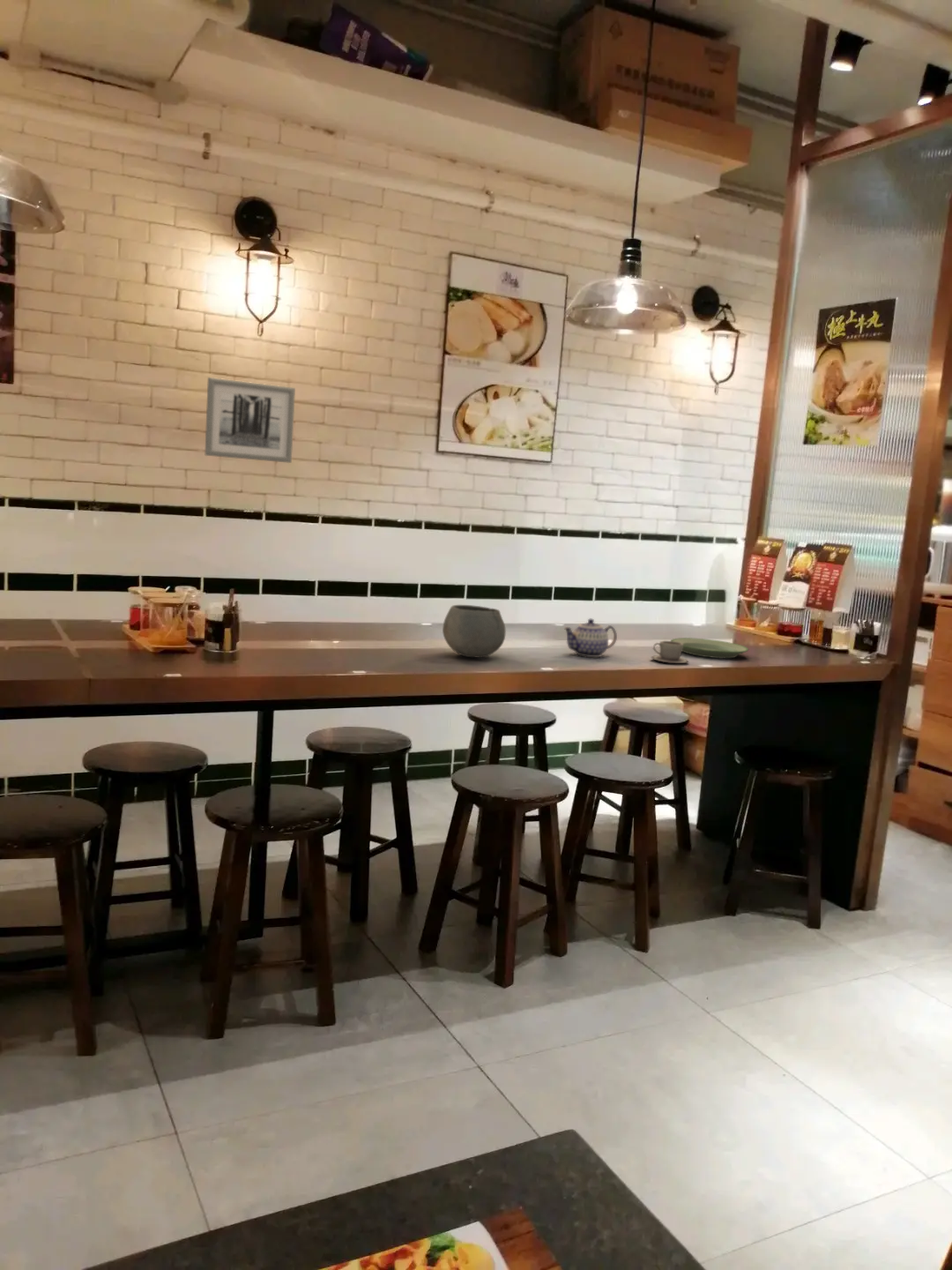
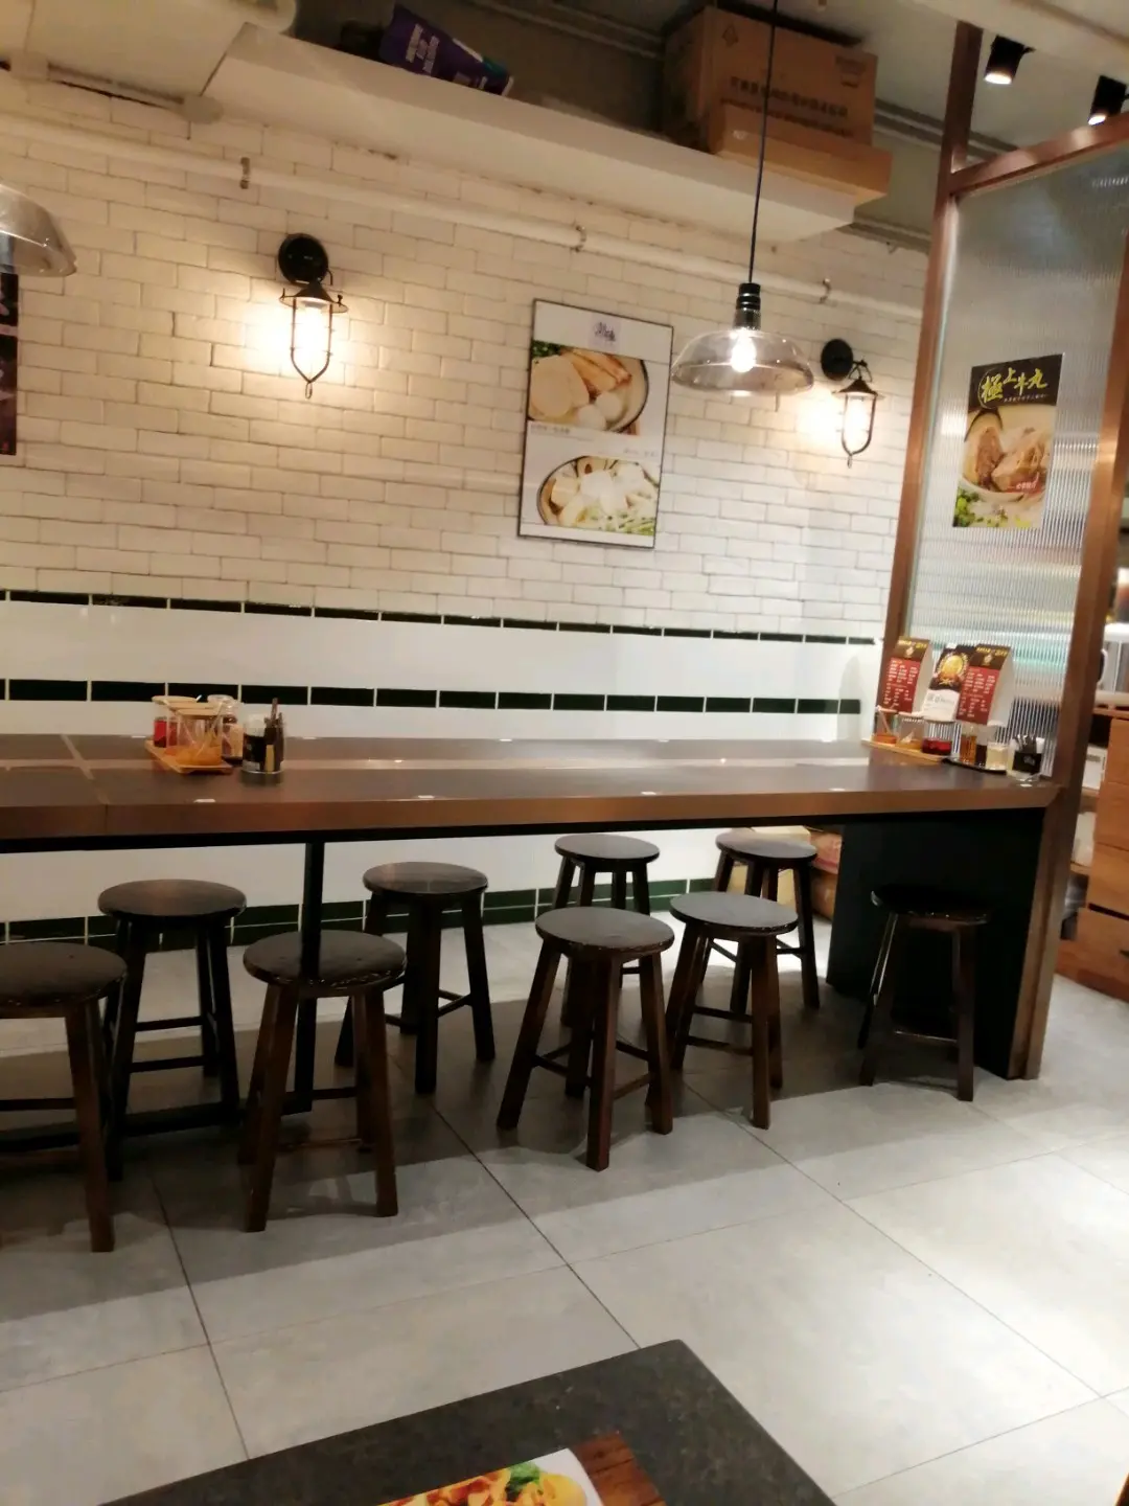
- wall art (250, 421)
- cup (670, 652)
- plate (709, 648)
- bowl (473, 631)
- teapot (590, 637)
